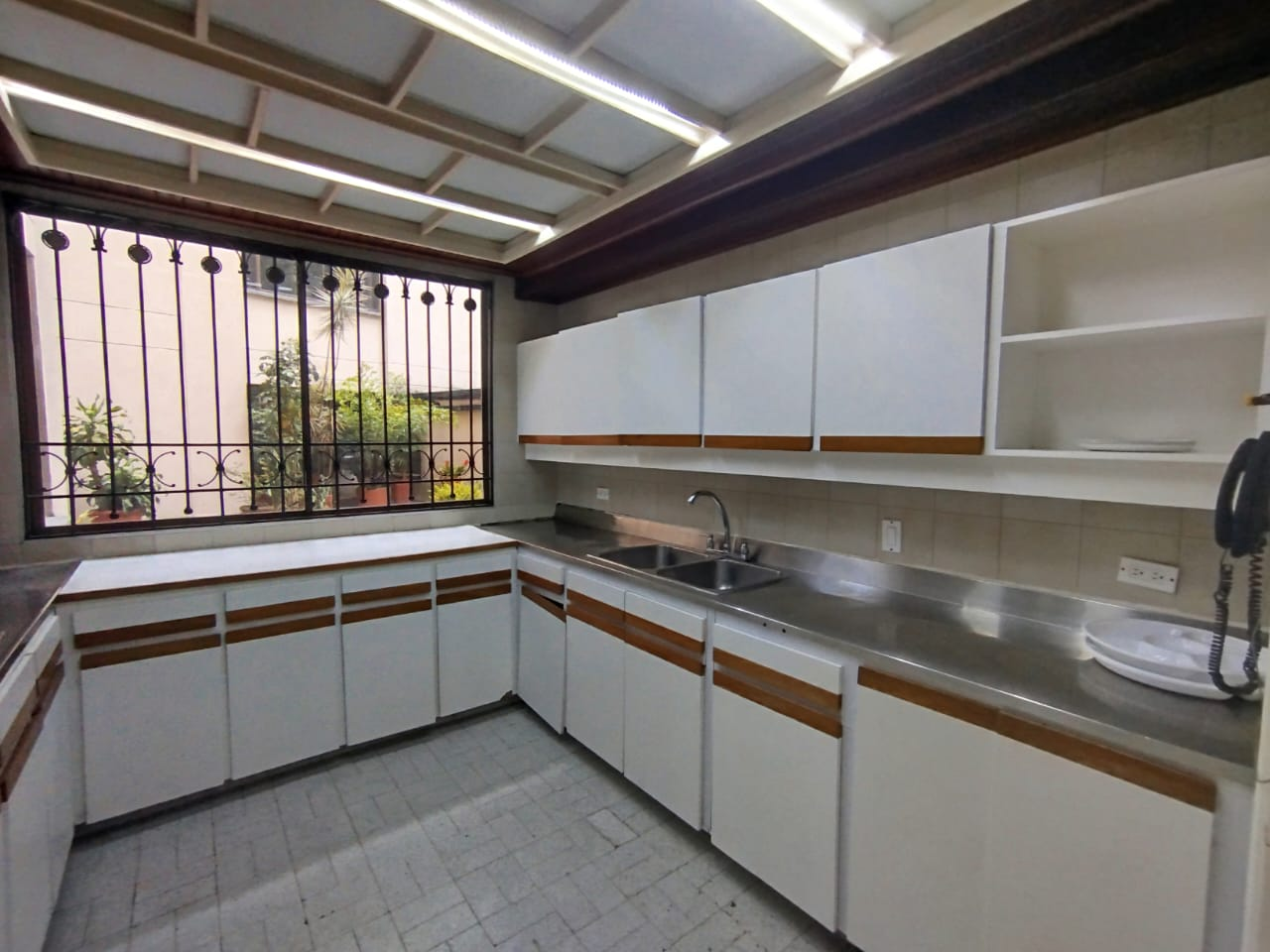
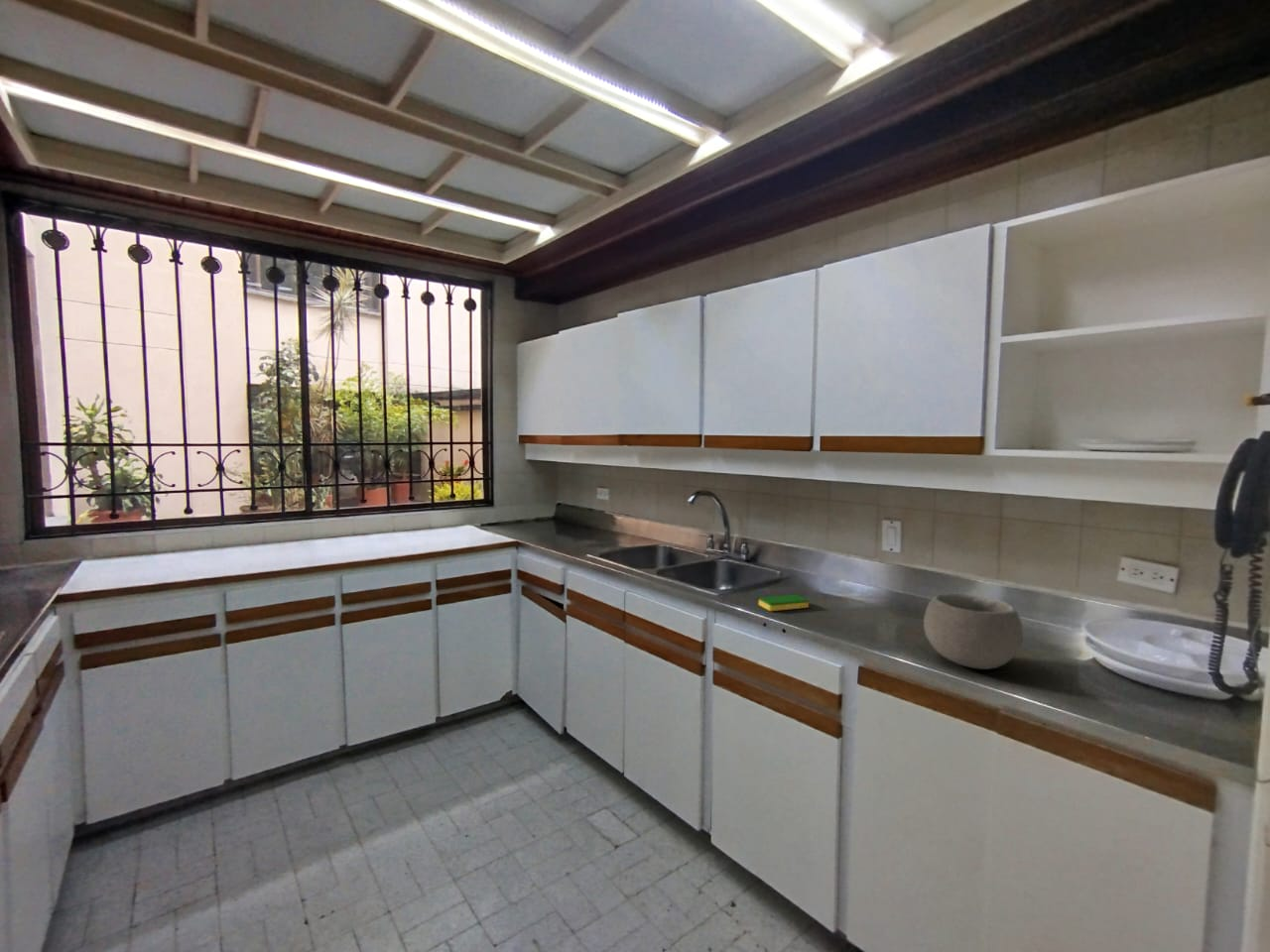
+ bowl (970, 633)
+ dish sponge (783, 602)
